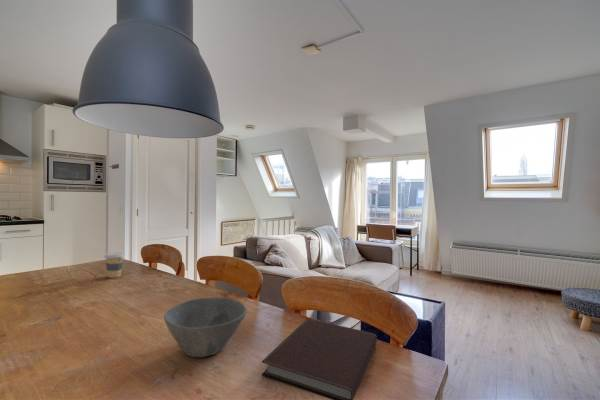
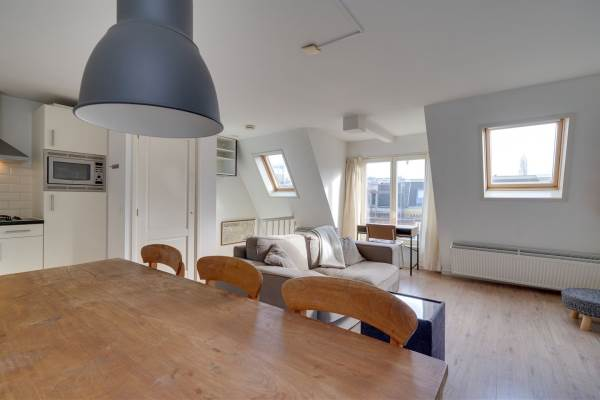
- coffee cup (114, 265)
- notebook (324, 352)
- bowl (206, 327)
